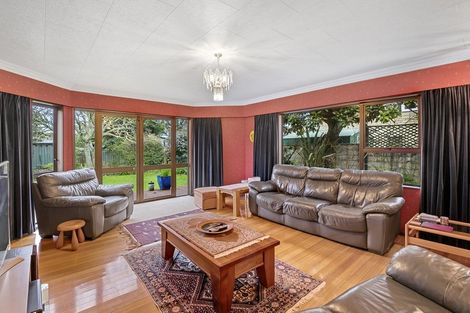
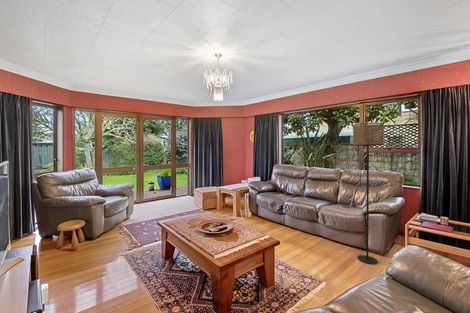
+ floor lamp (367, 192)
